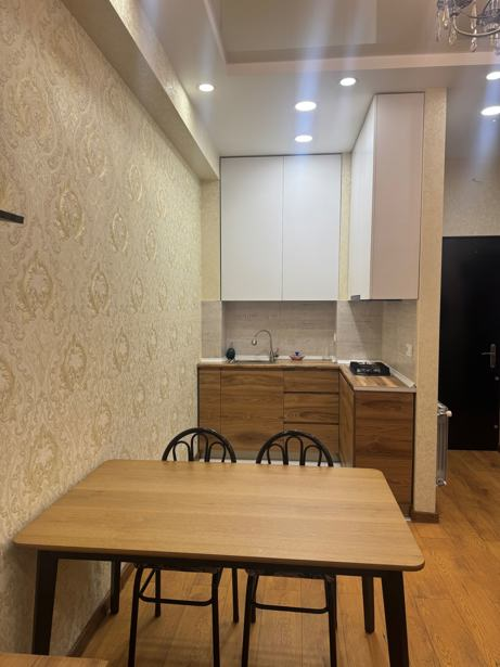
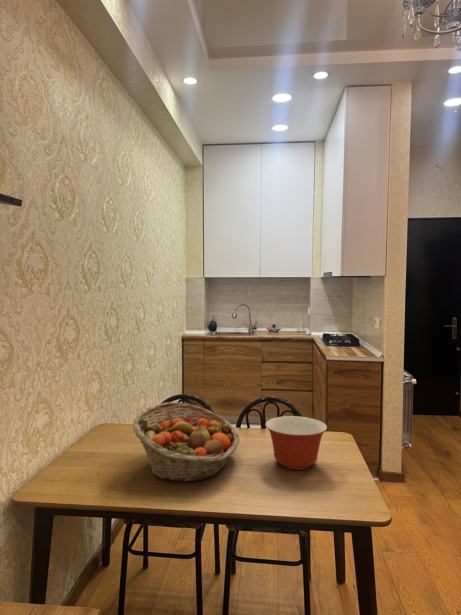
+ fruit basket (187, 438)
+ mixing bowl (295, 444)
